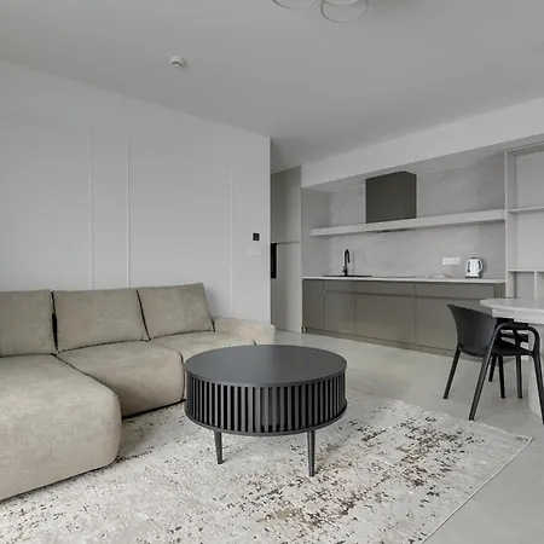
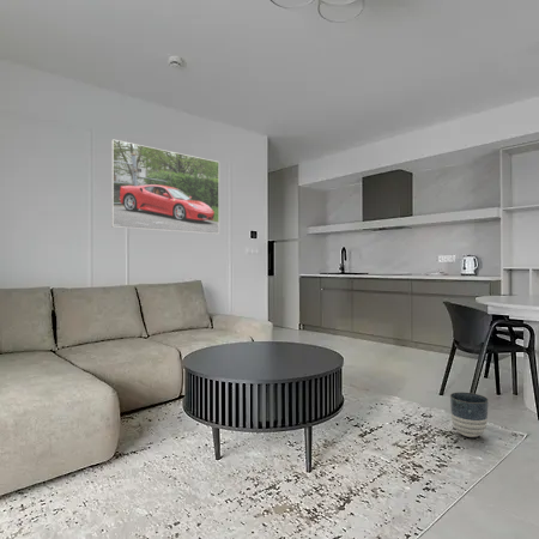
+ planter (468, 416)
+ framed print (170, 190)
